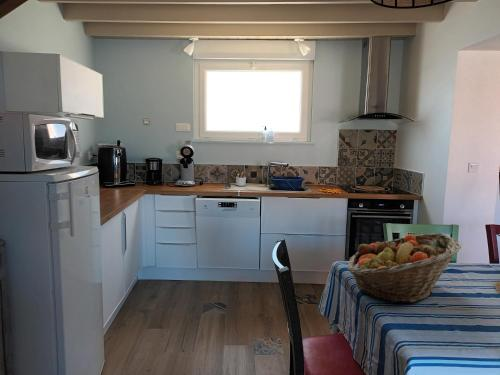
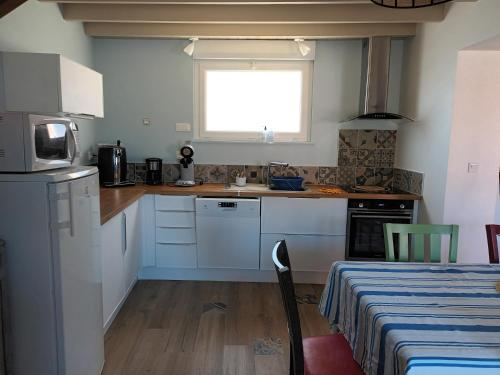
- fruit basket (400, 261)
